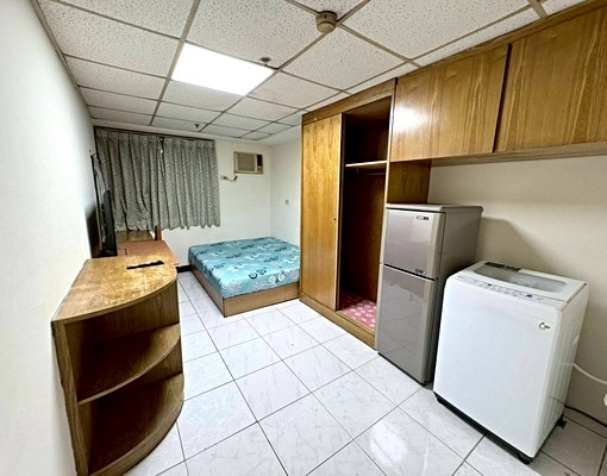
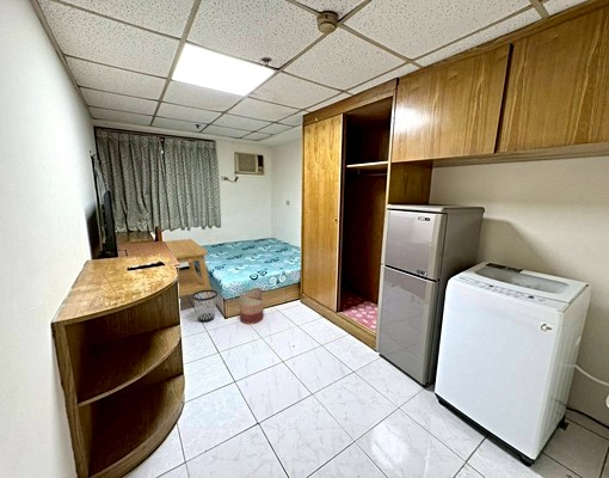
+ wastebasket (205, 306)
+ side table (184, 274)
+ basket (251, 304)
